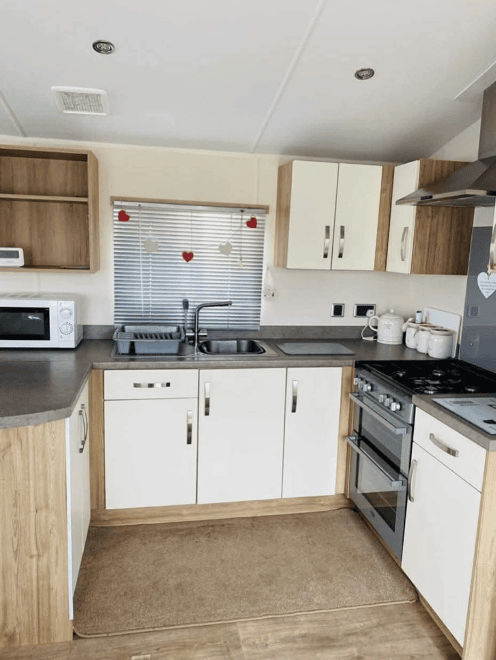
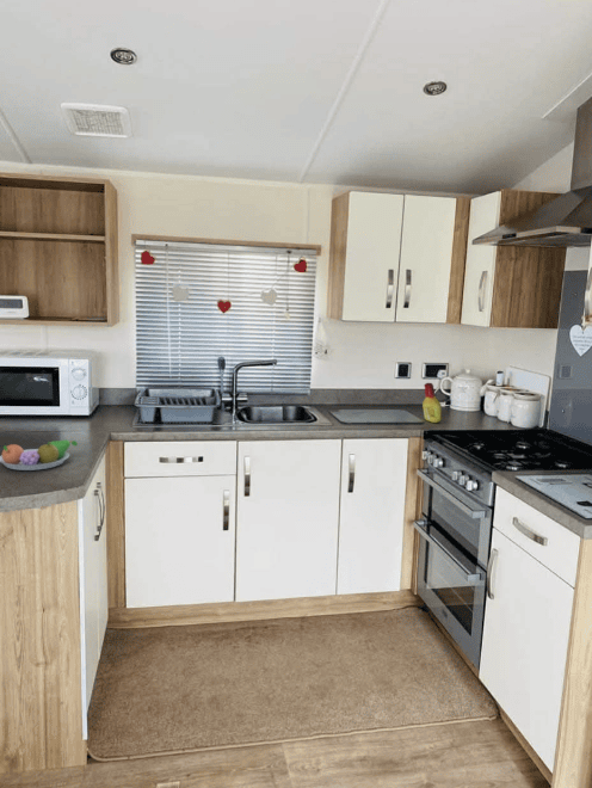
+ fruit bowl (37, 450)
+ bottle (431, 401)
